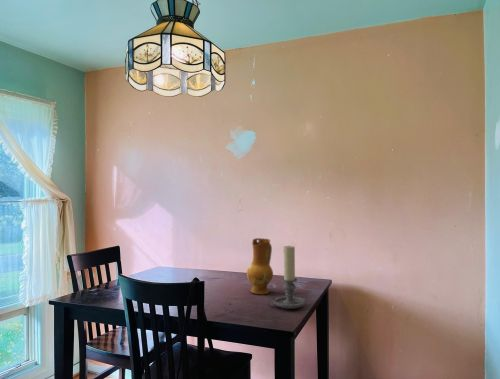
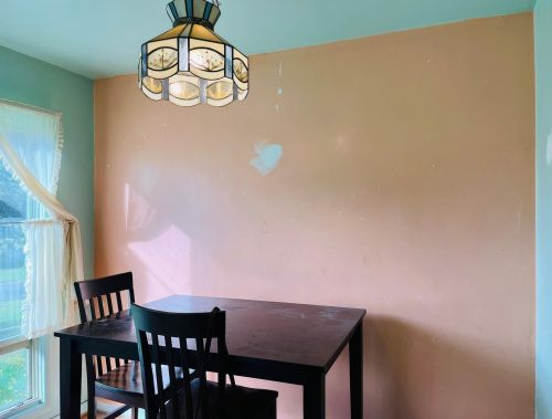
- candle holder (286, 275)
- ceramic jug (260, 265)
